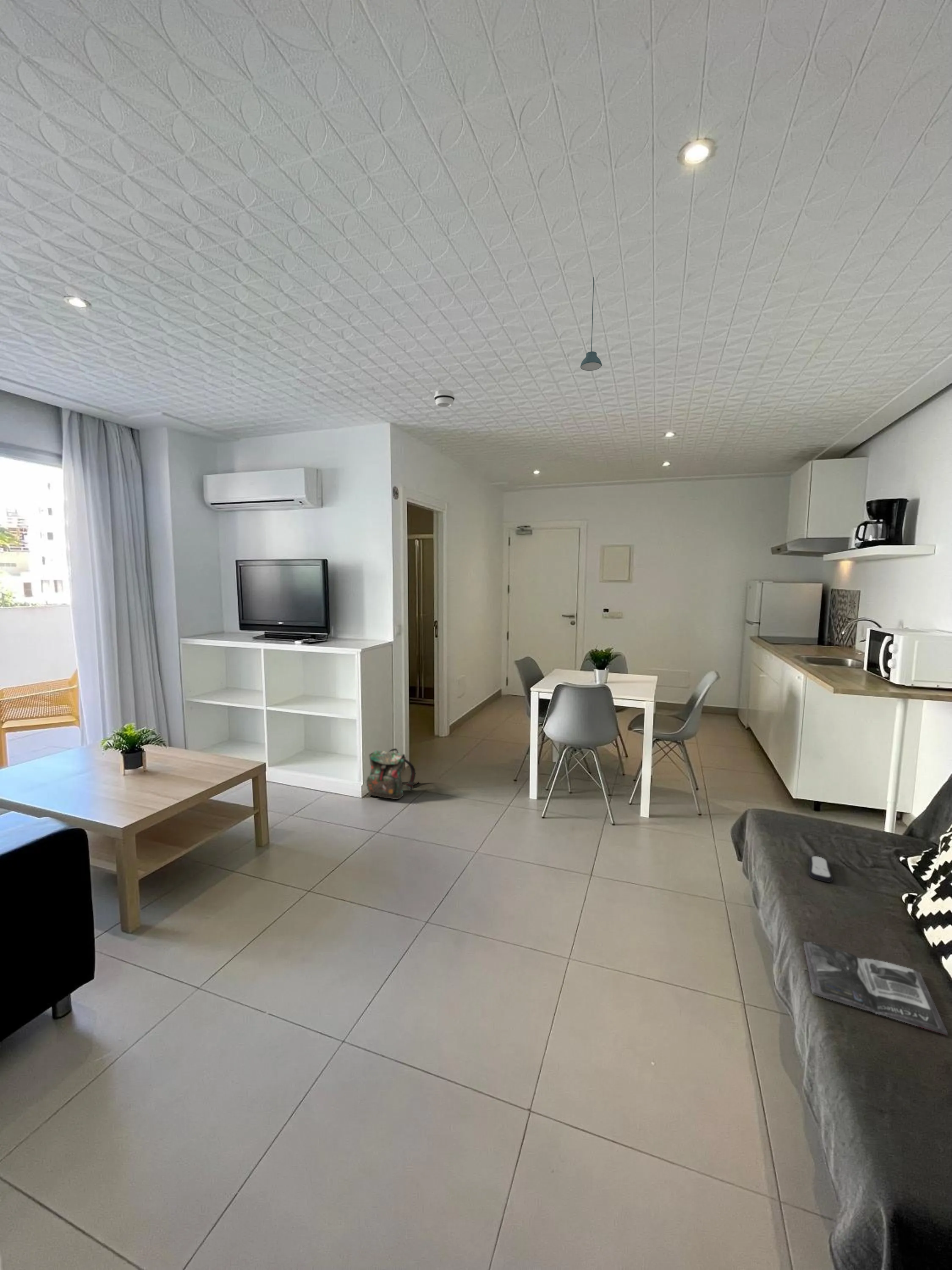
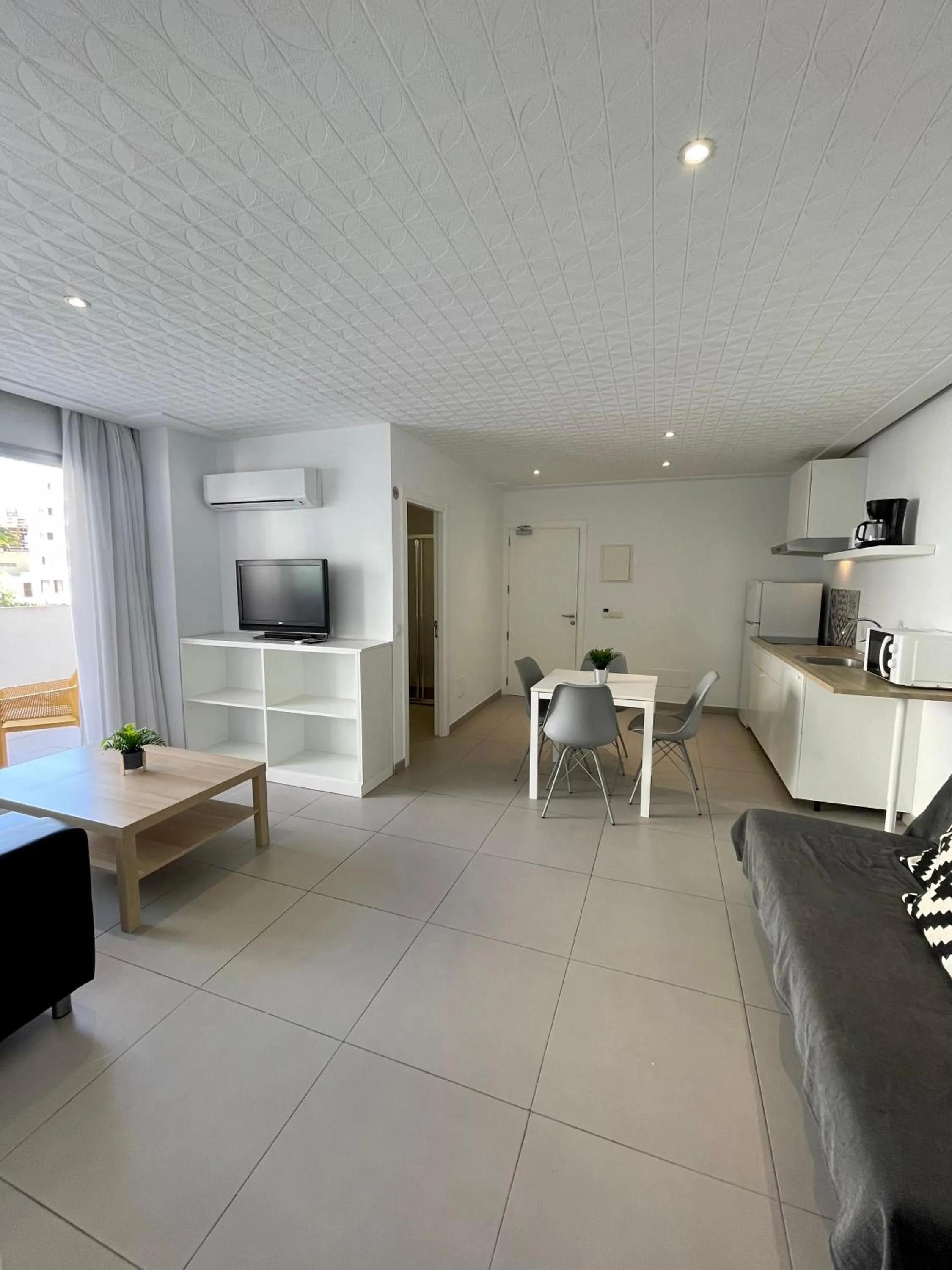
- backpack (394, 770)
- remote control (820, 868)
- pendant light (592, 322)
- smoke detector (444, 399)
- magazine (868, 982)
